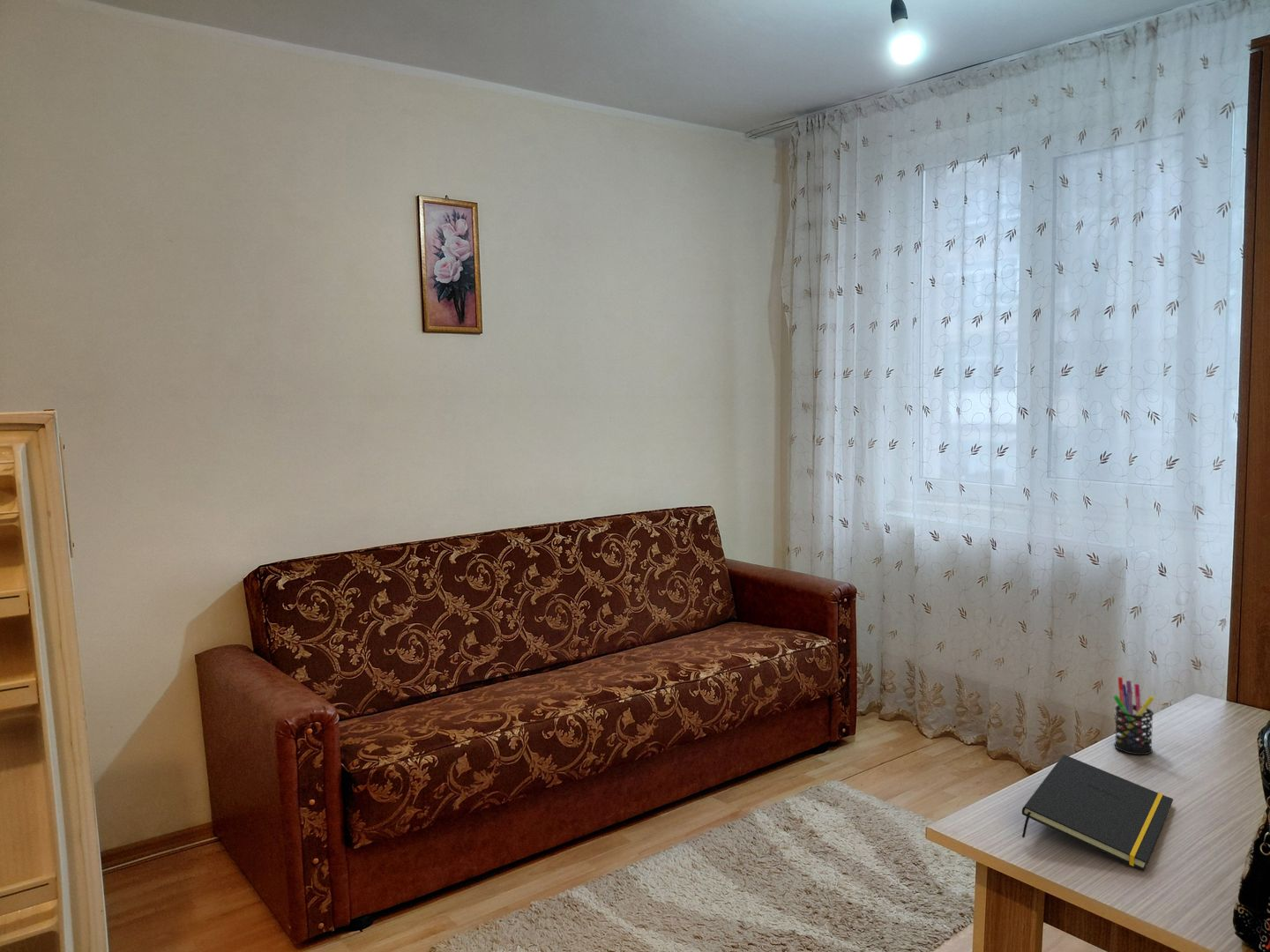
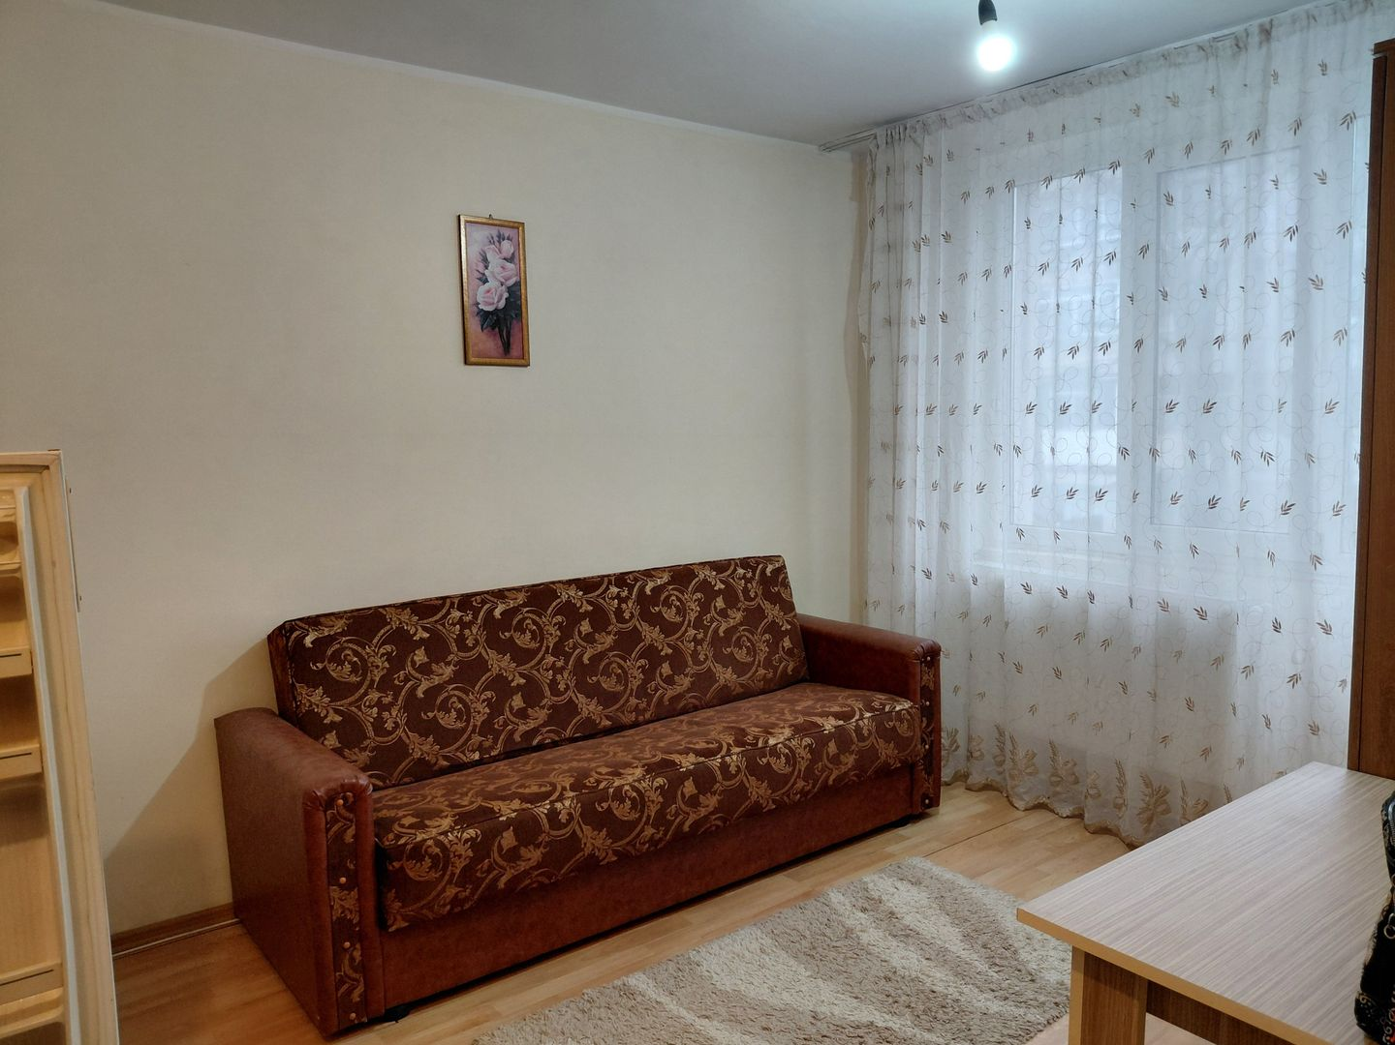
- pen holder (1129, 715)
- notepad (1099, 806)
